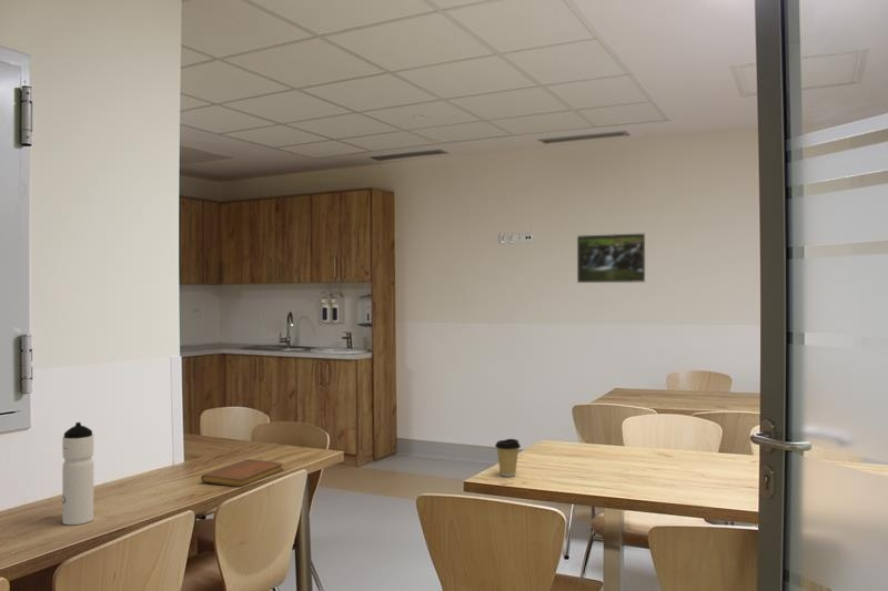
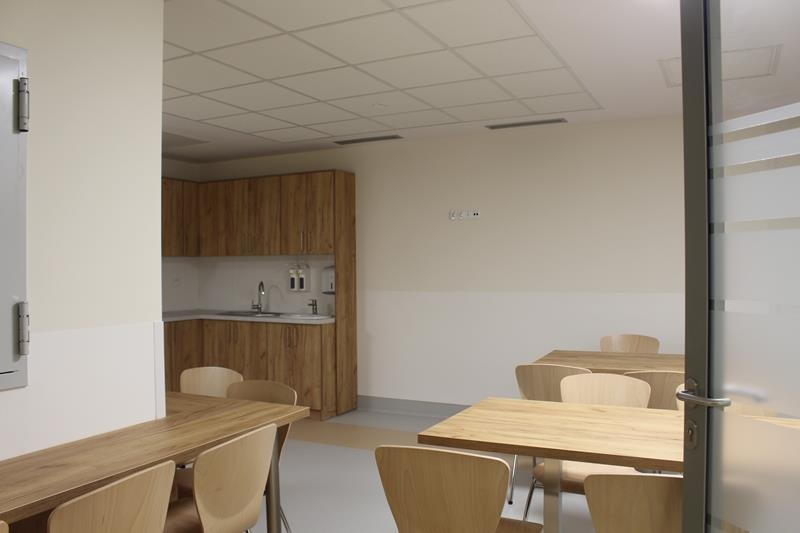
- notebook (243, 471)
- coffee cup (507, 457)
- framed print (610, 258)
- water bottle (78, 471)
